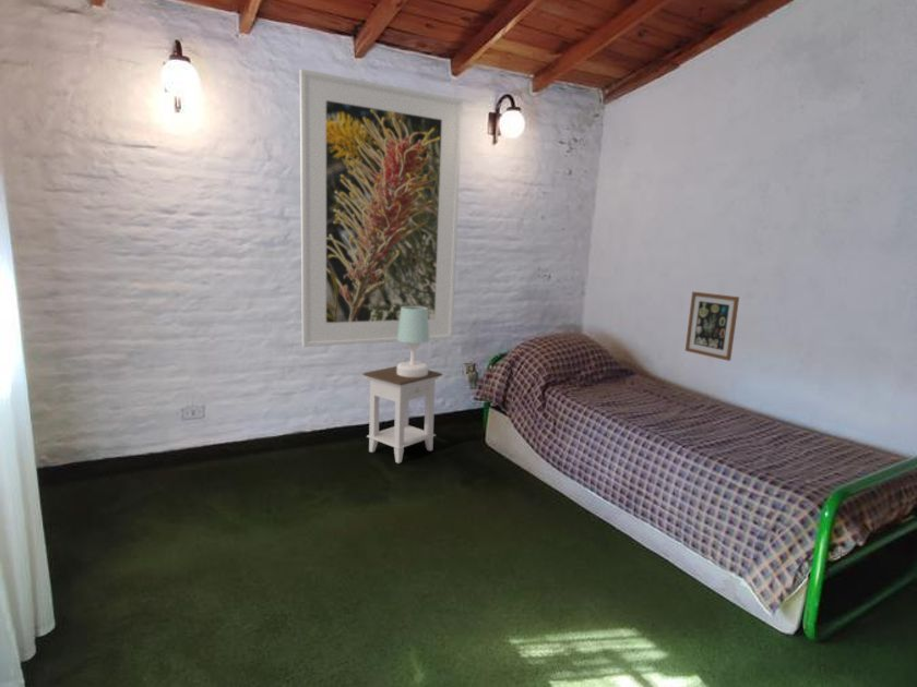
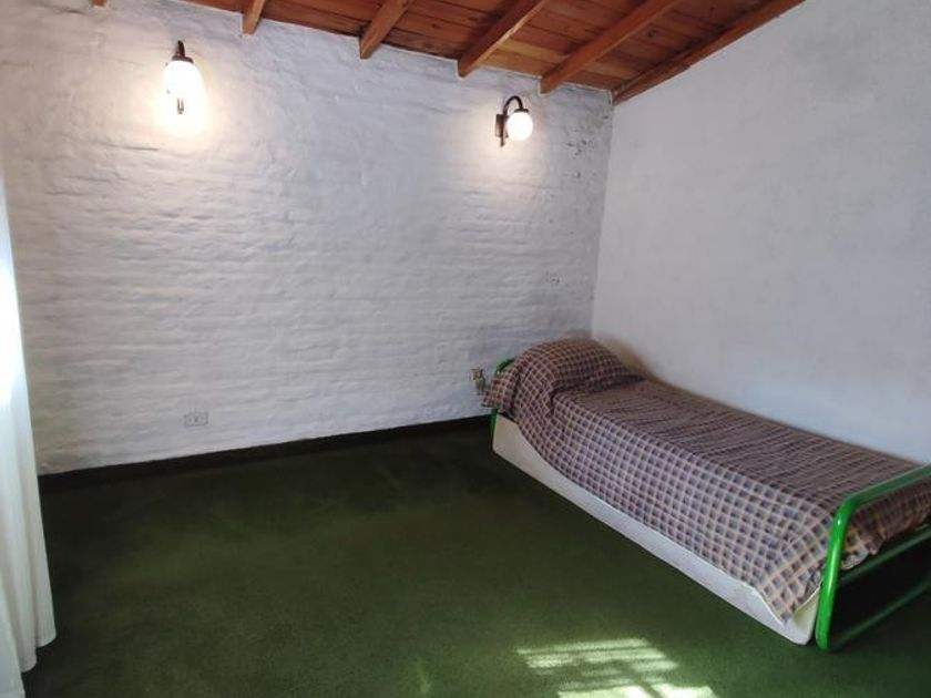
- table lamp (413, 340)
- wall art (711, 325)
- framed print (384, 219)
- nightstand (402, 412)
